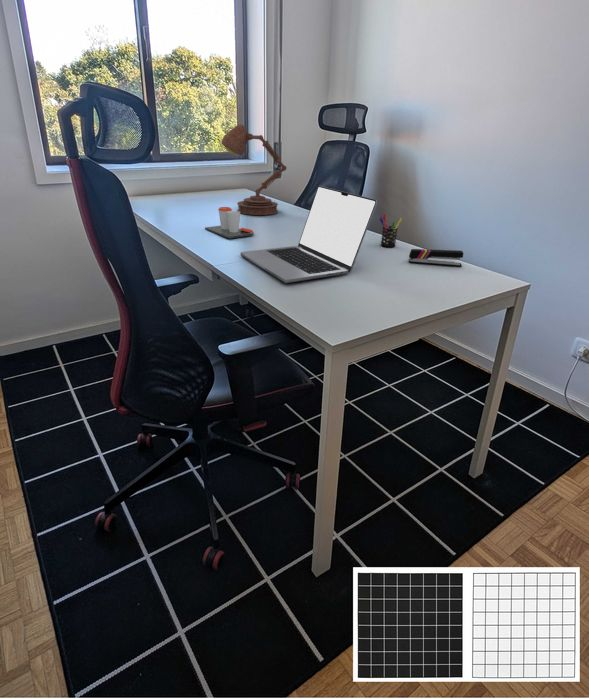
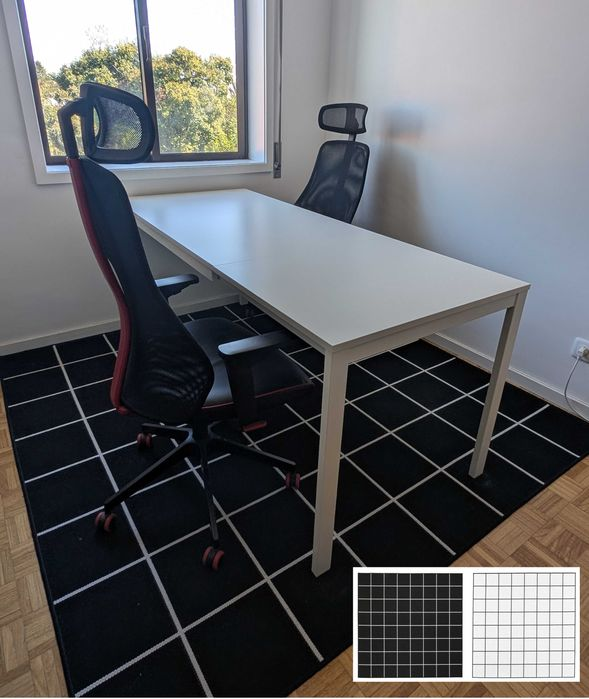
- laptop (304, 229)
- cup (231, 220)
- pen holder (389, 230)
- stapler (435, 256)
- desk lamp (262, 183)
